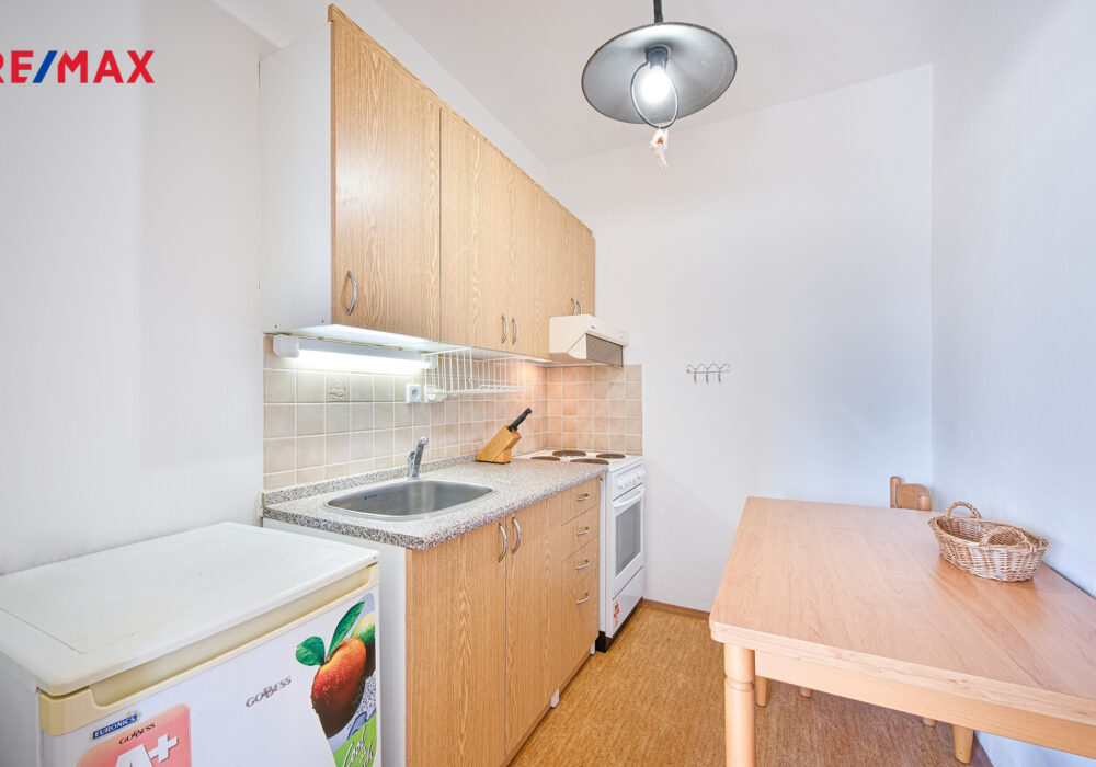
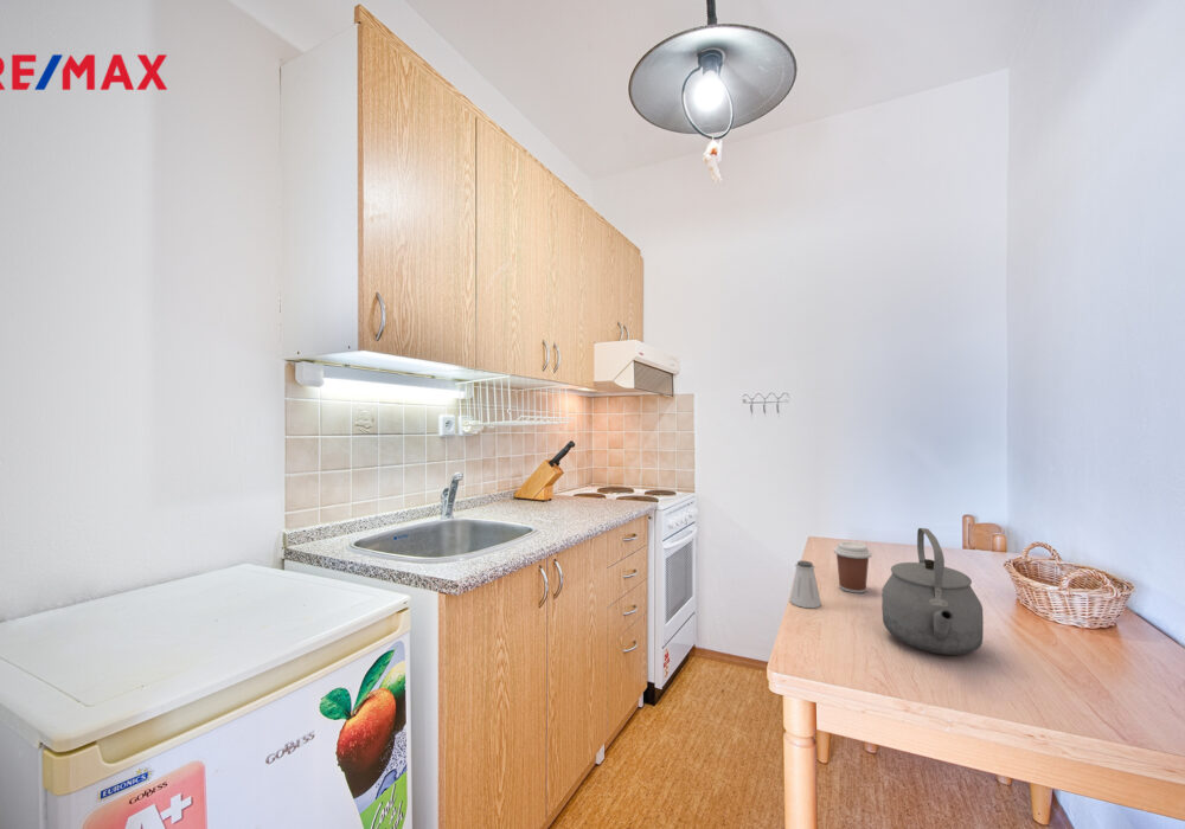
+ tea kettle (933, 592)
+ saltshaker (805, 581)
+ coffee cup (852, 566)
